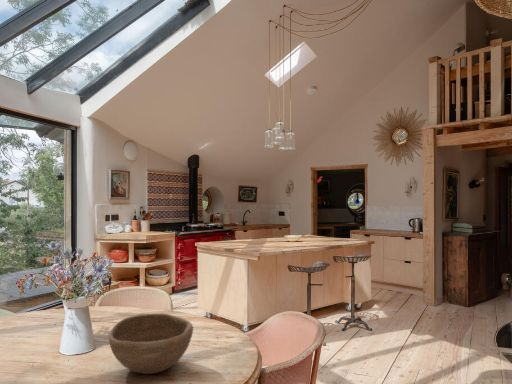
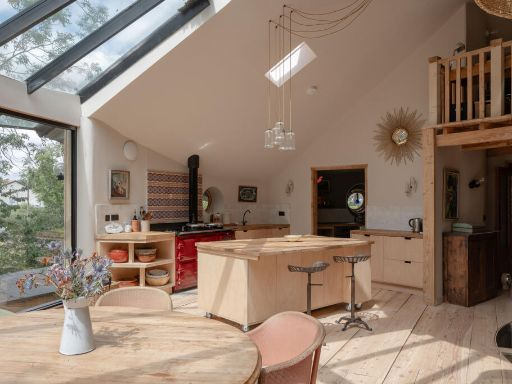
- bowl (151, 346)
